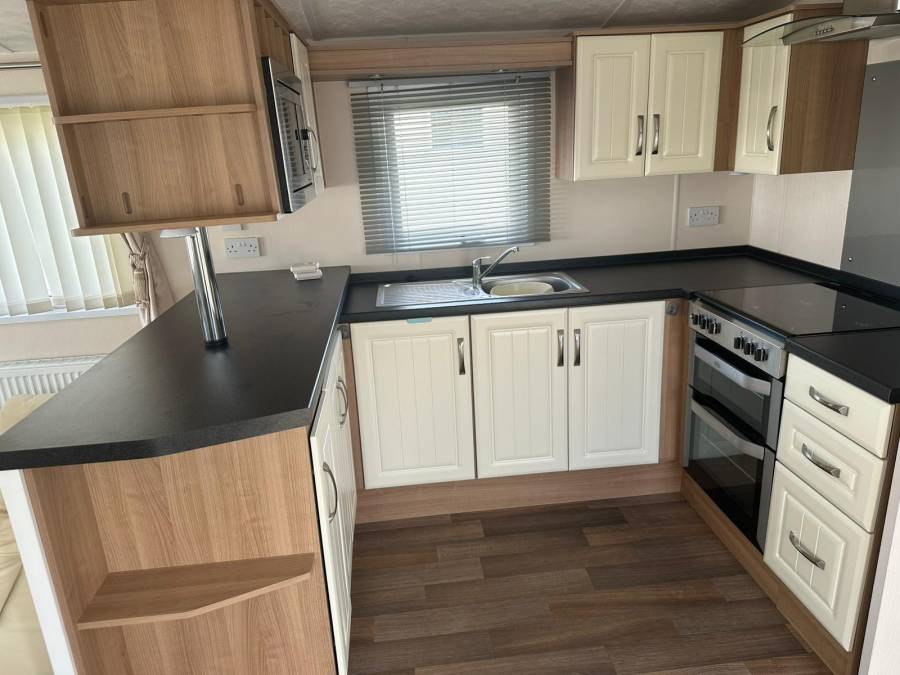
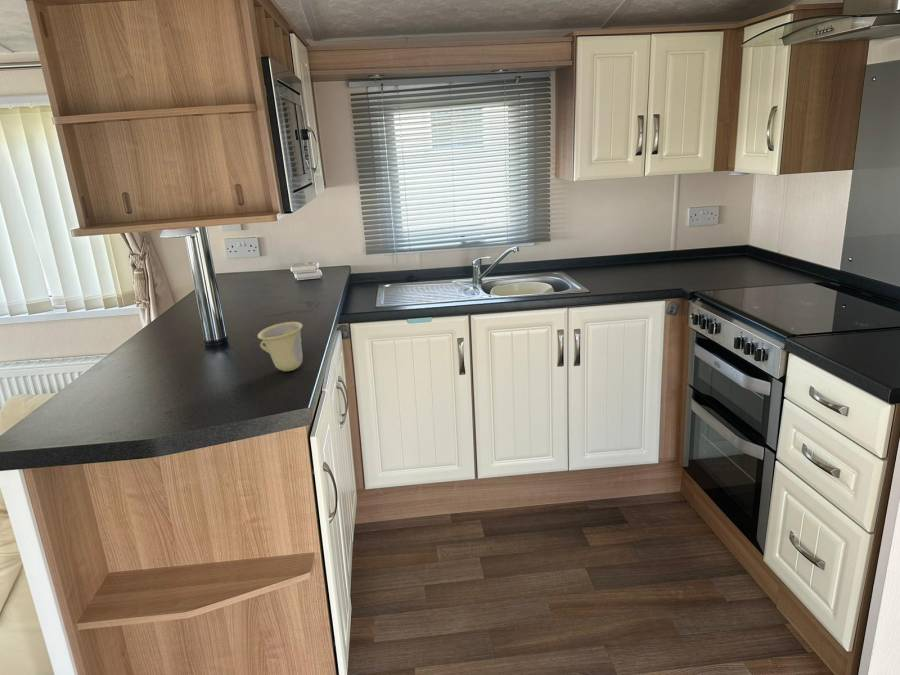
+ cup (282, 348)
